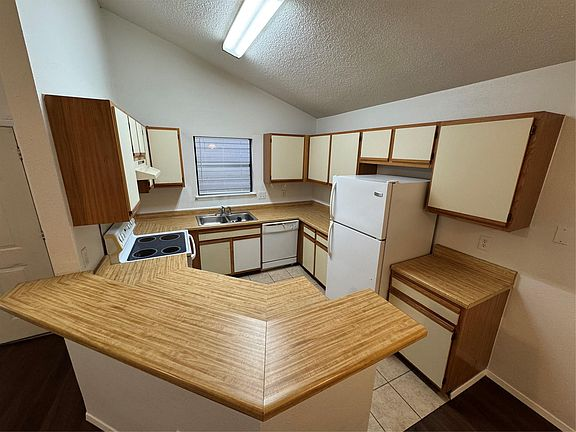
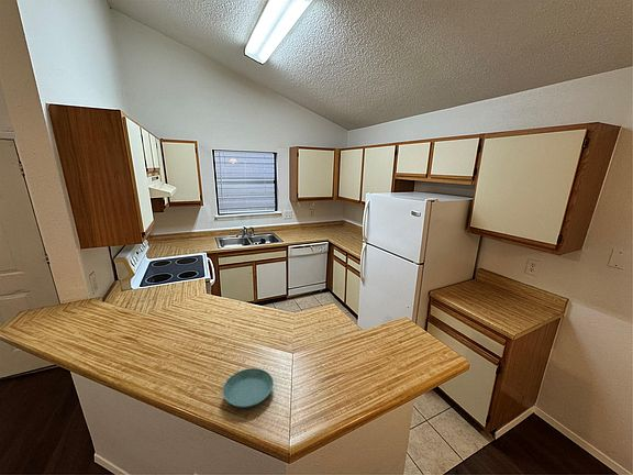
+ saucer (248, 388)
